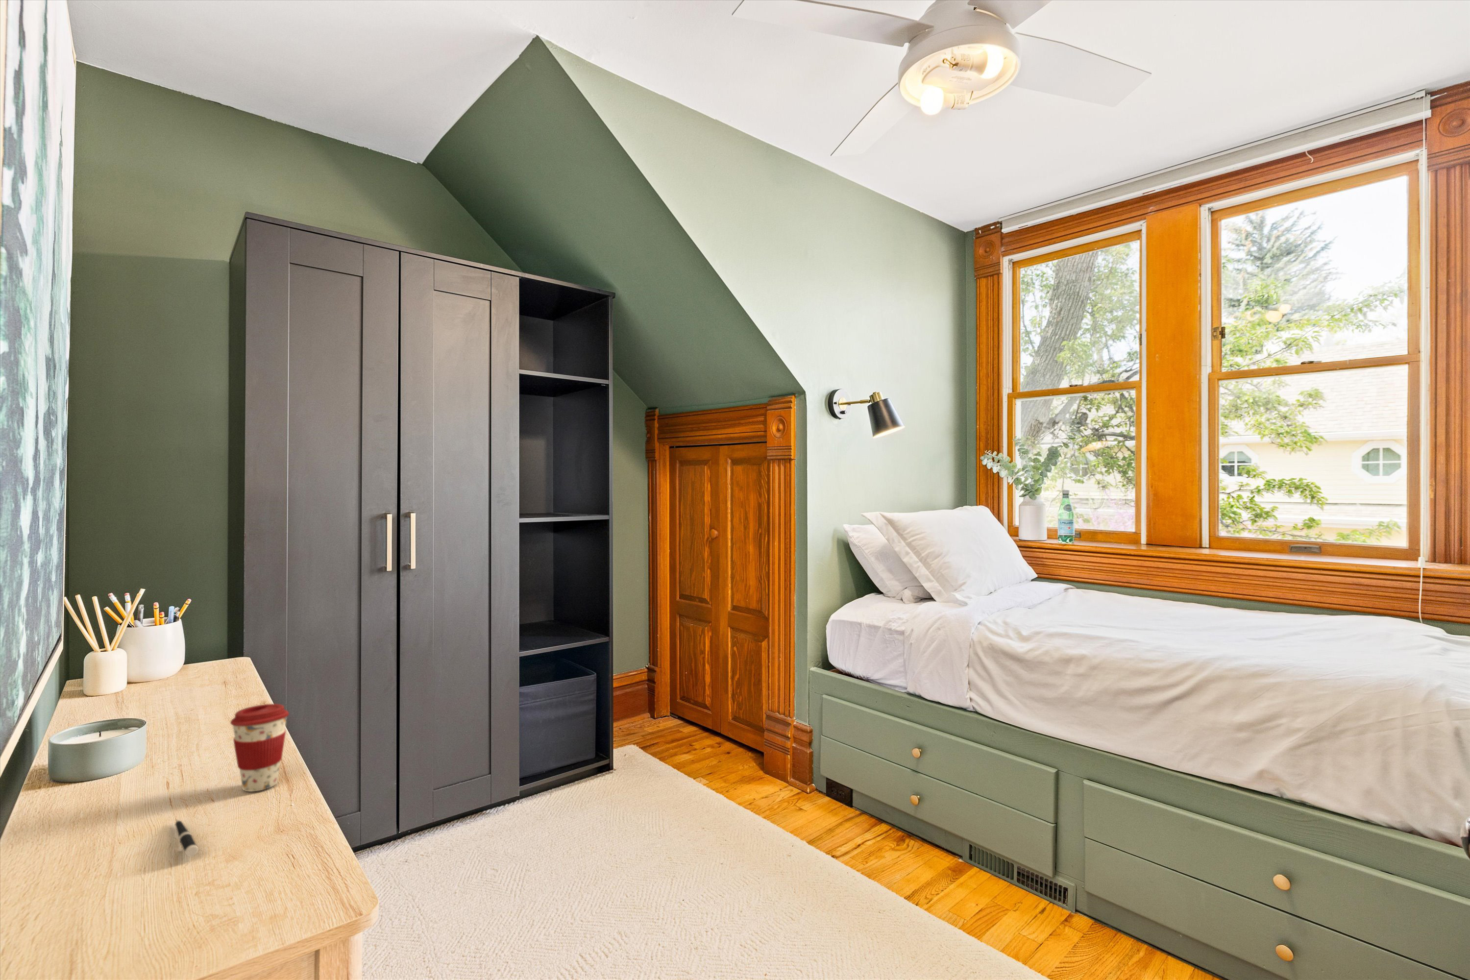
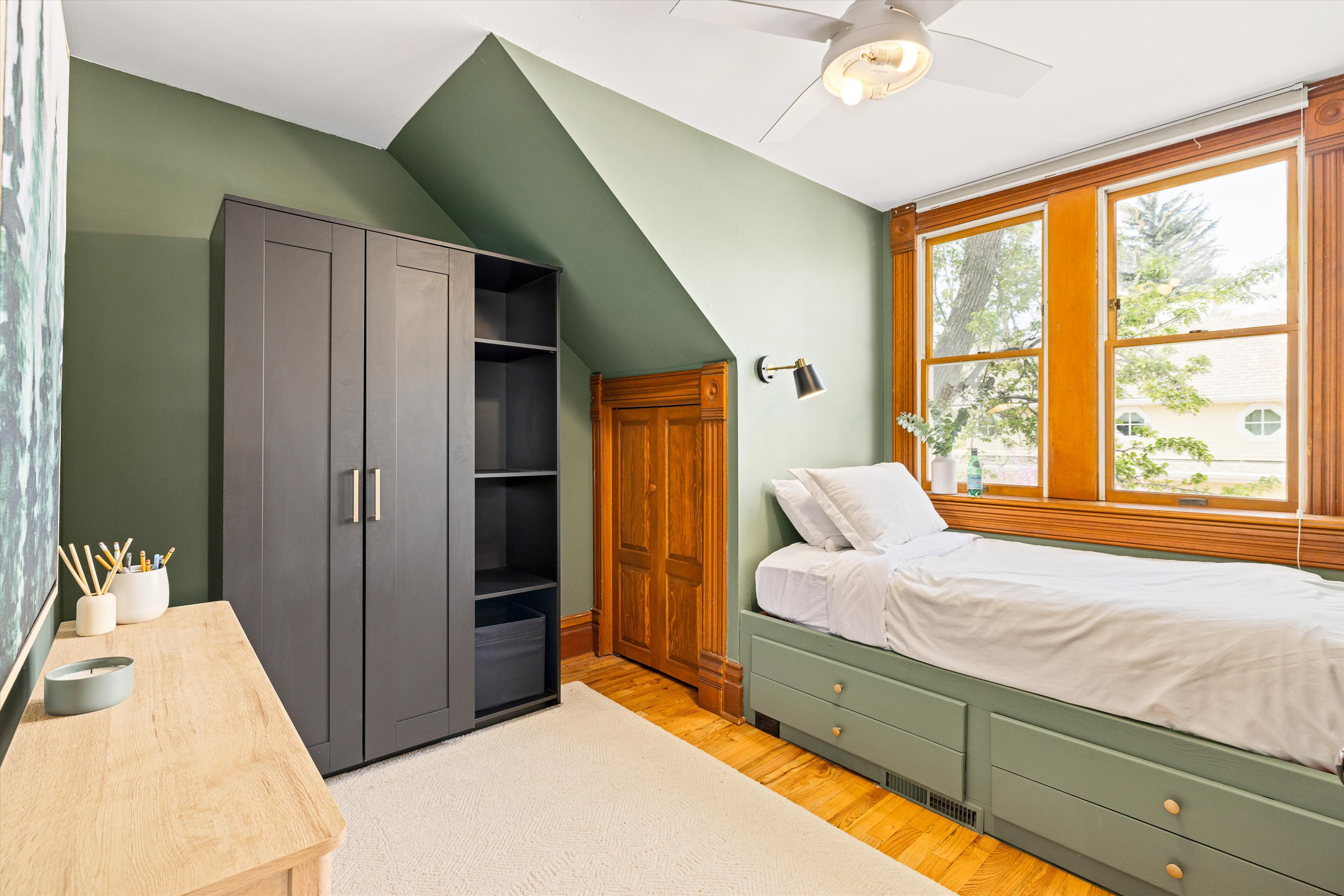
- coffee cup (260, 747)
- pen (184, 833)
